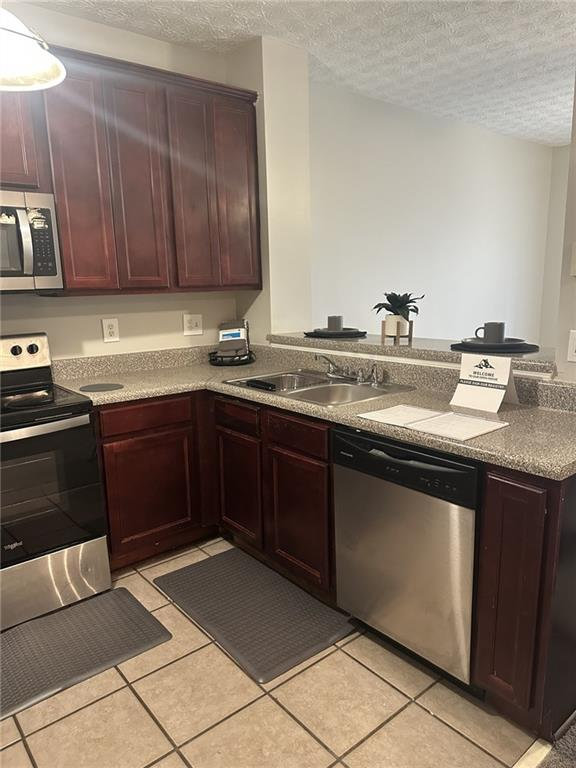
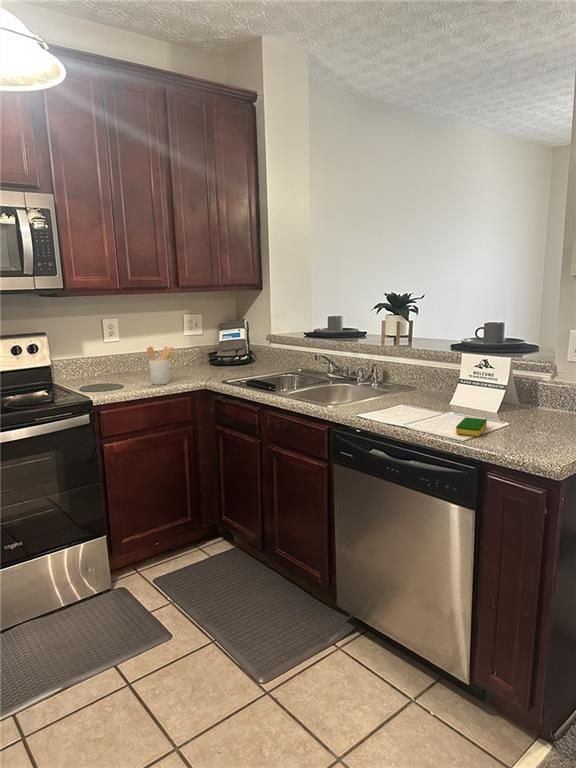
+ utensil holder (162, 364)
+ dish sponge (471, 426)
